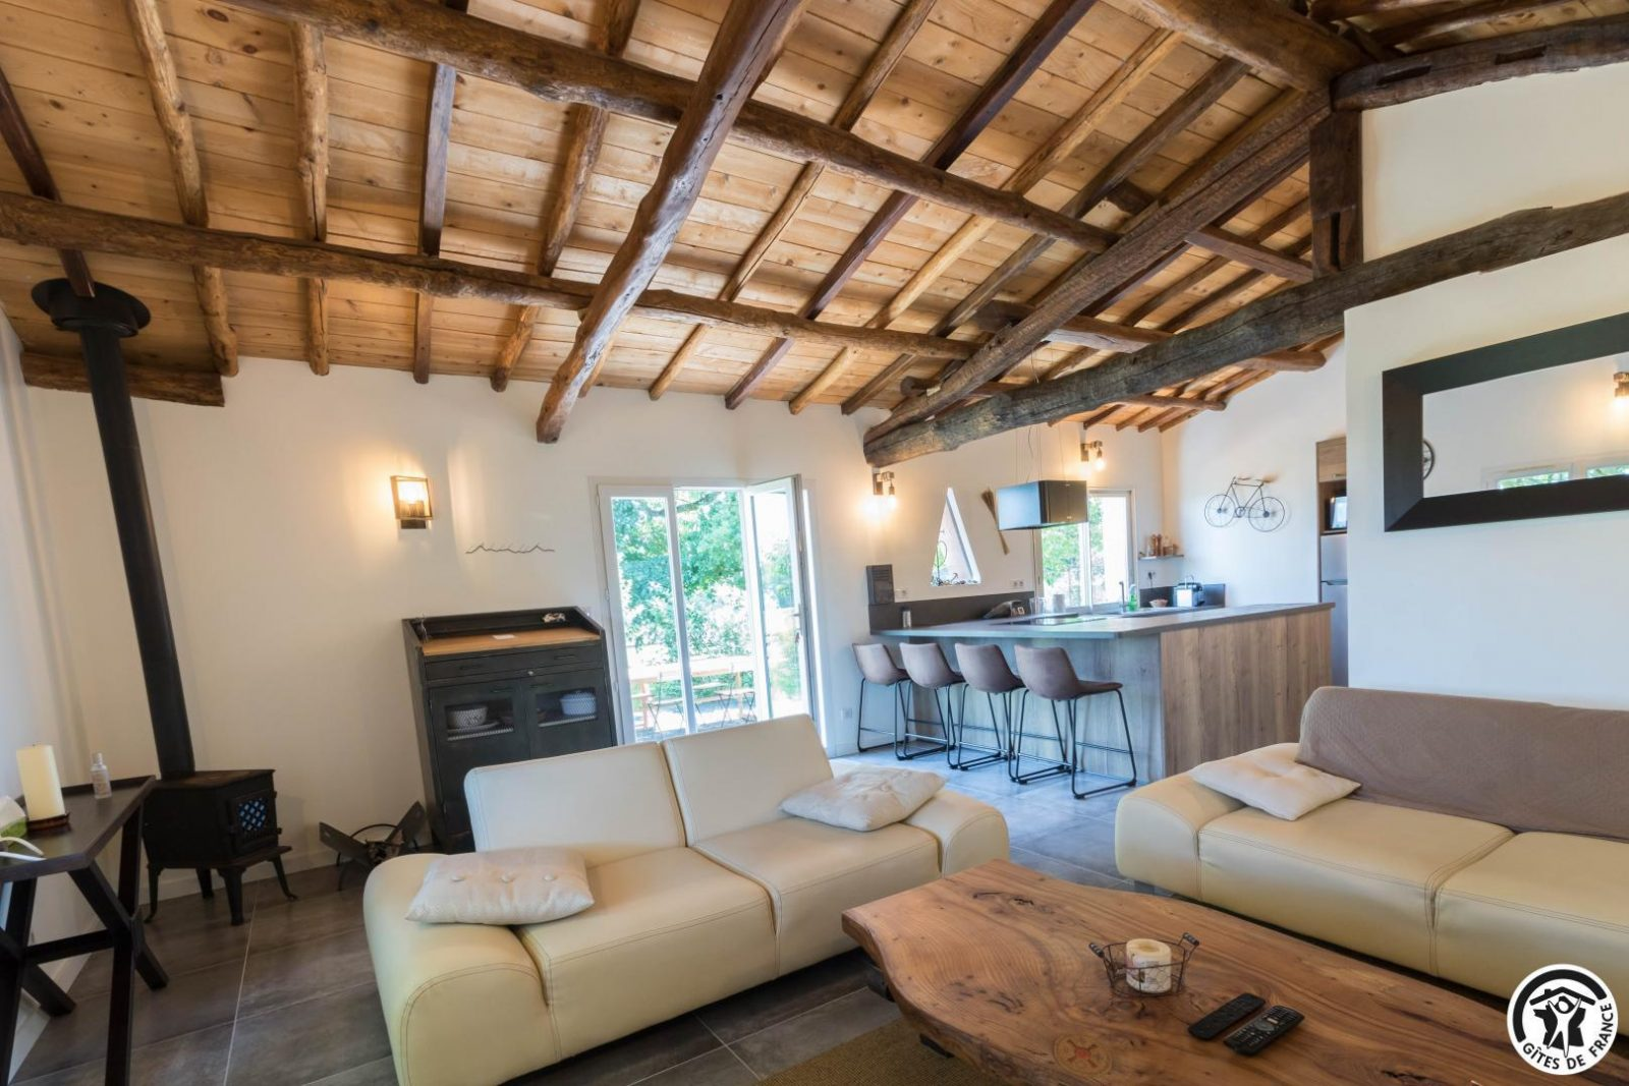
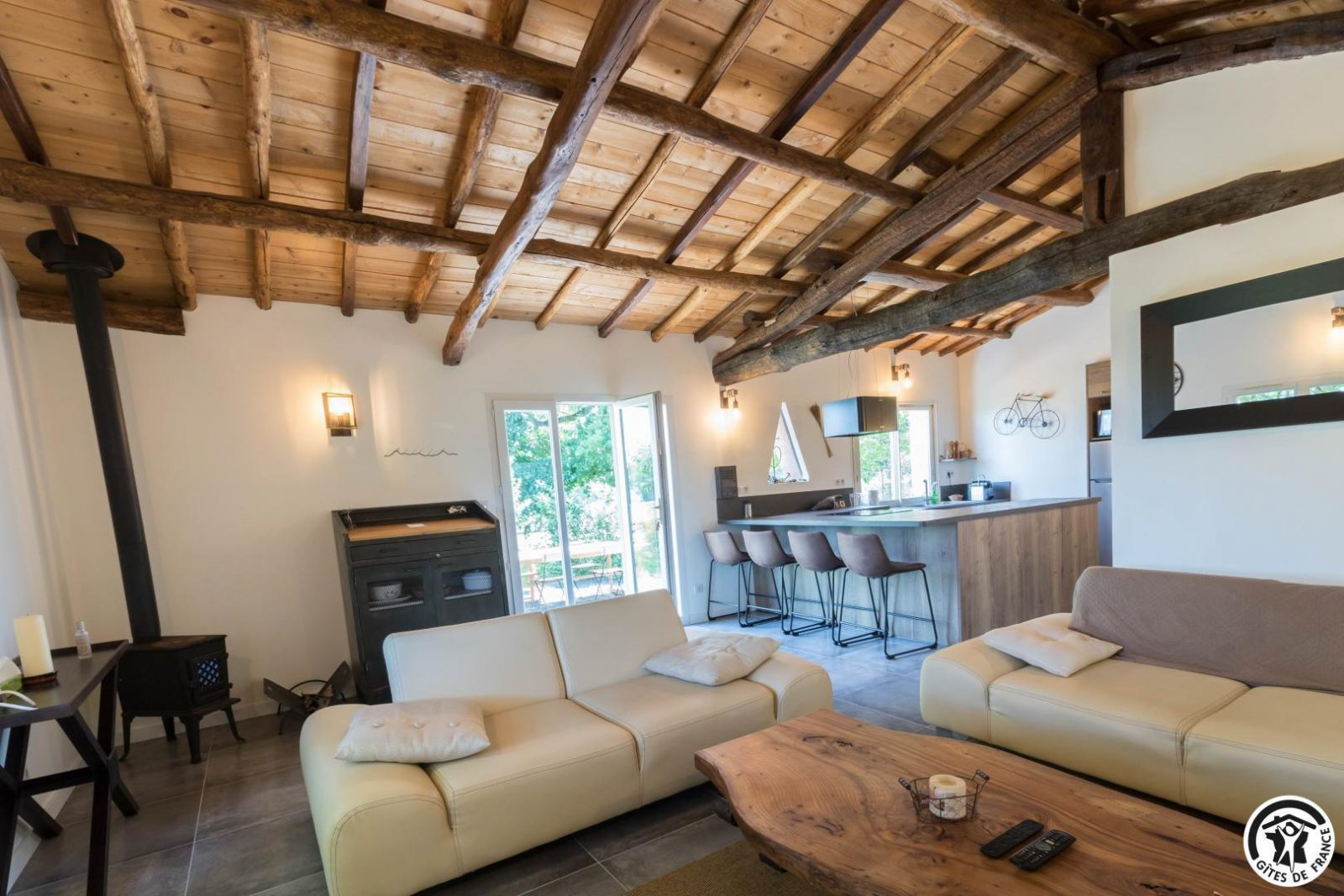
- coaster (1082, 1054)
